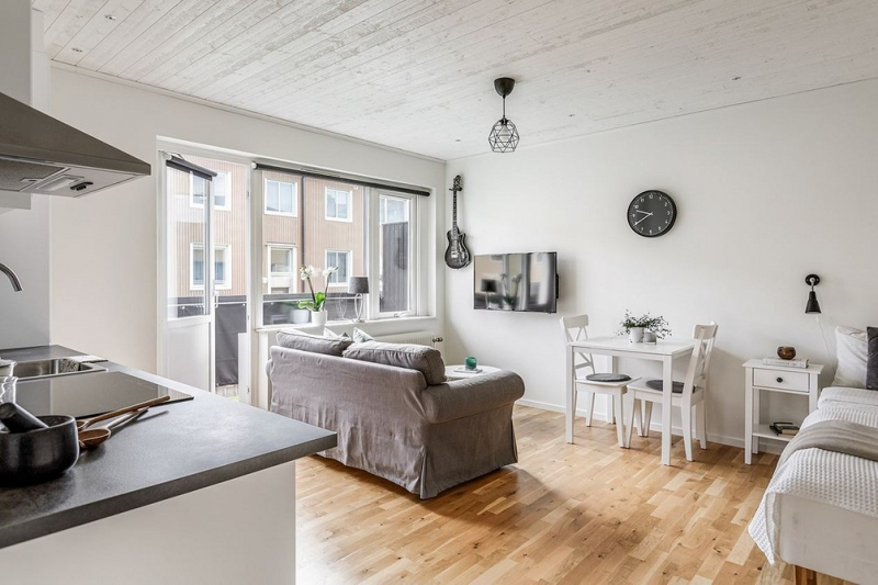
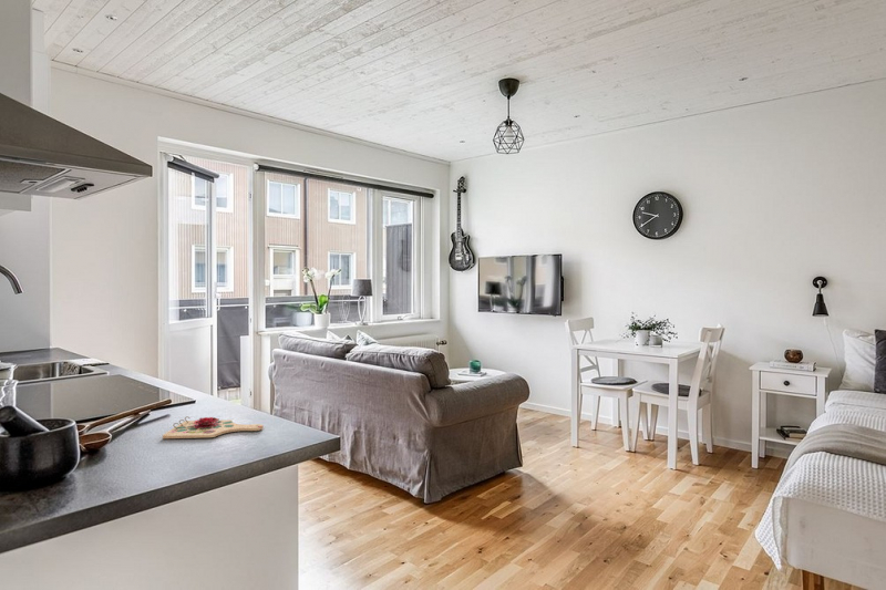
+ cutting board (218, 424)
